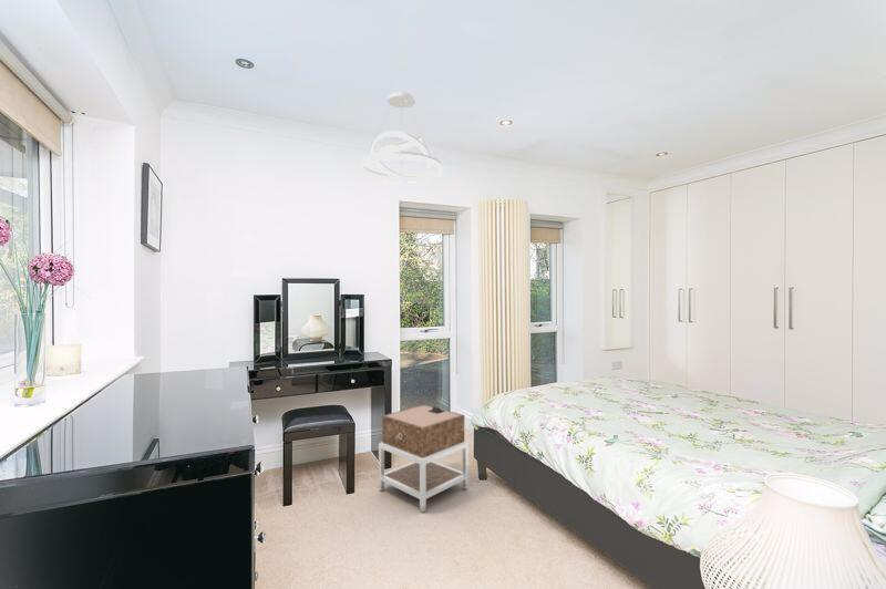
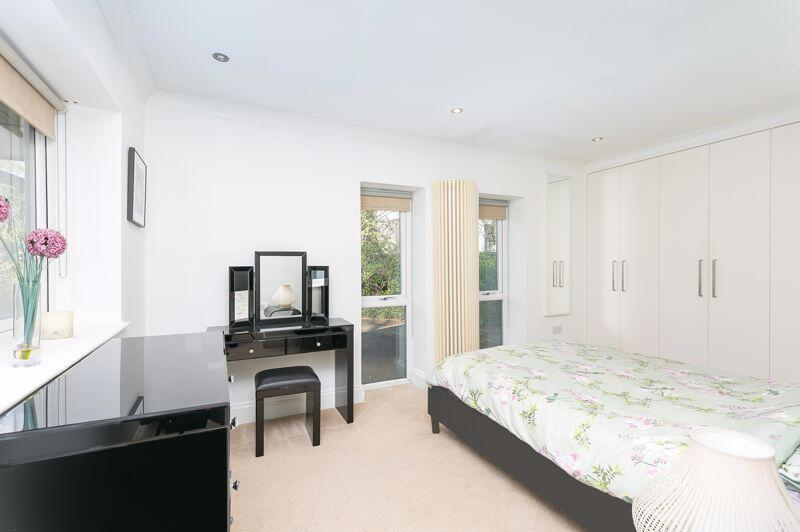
- nightstand (423, 450)
- pendant light (401, 136)
